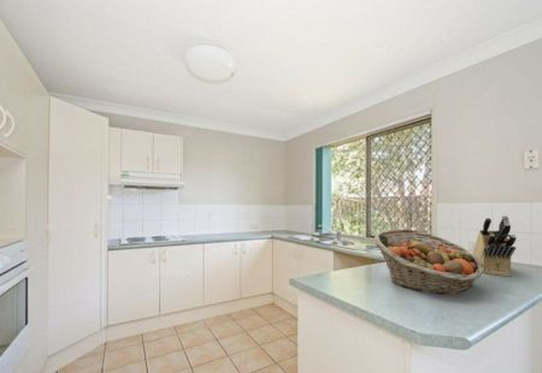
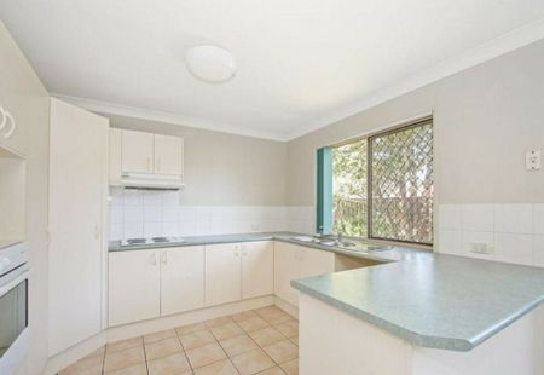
- knife block (491, 242)
- fruit basket (425, 257)
